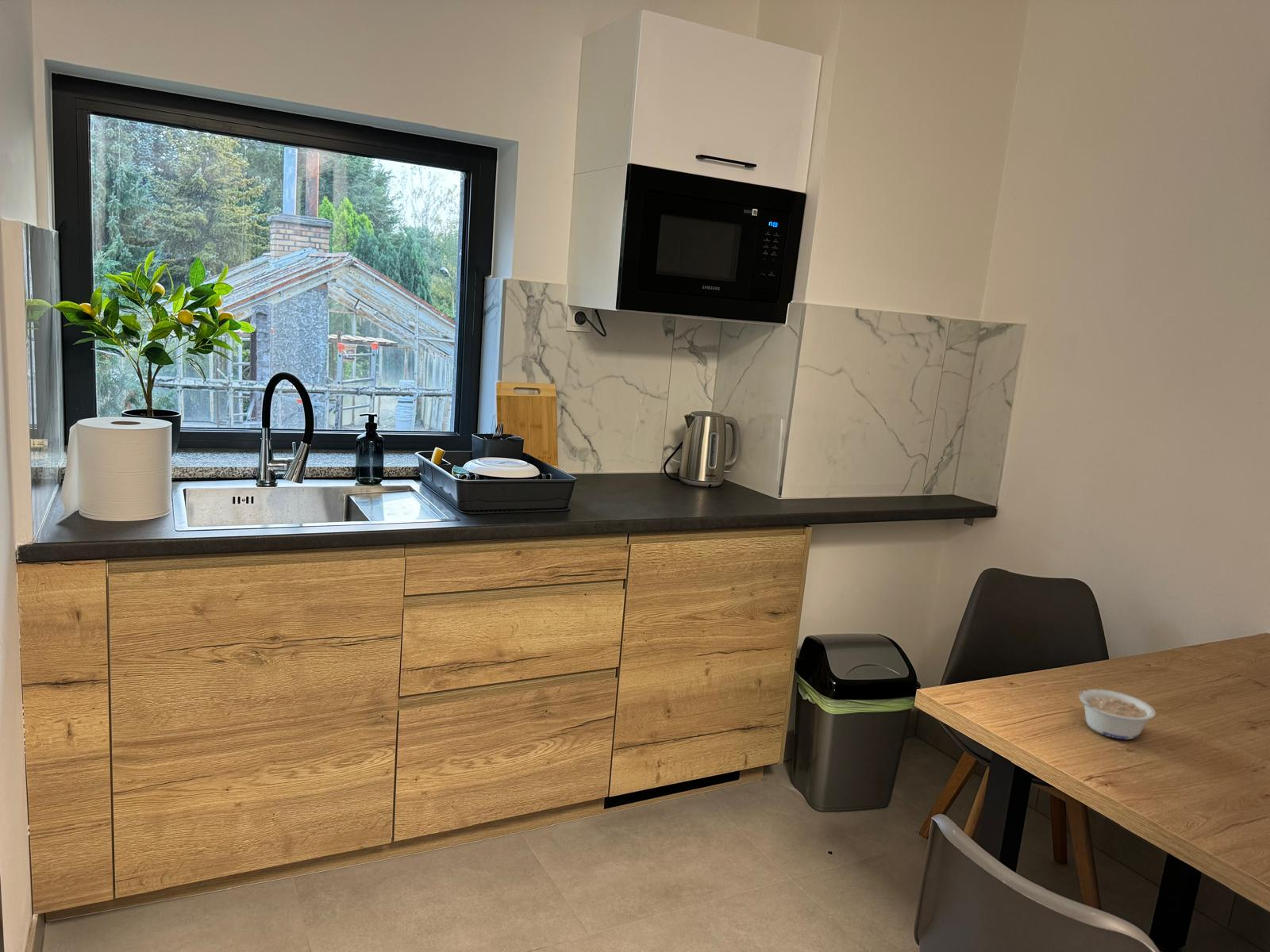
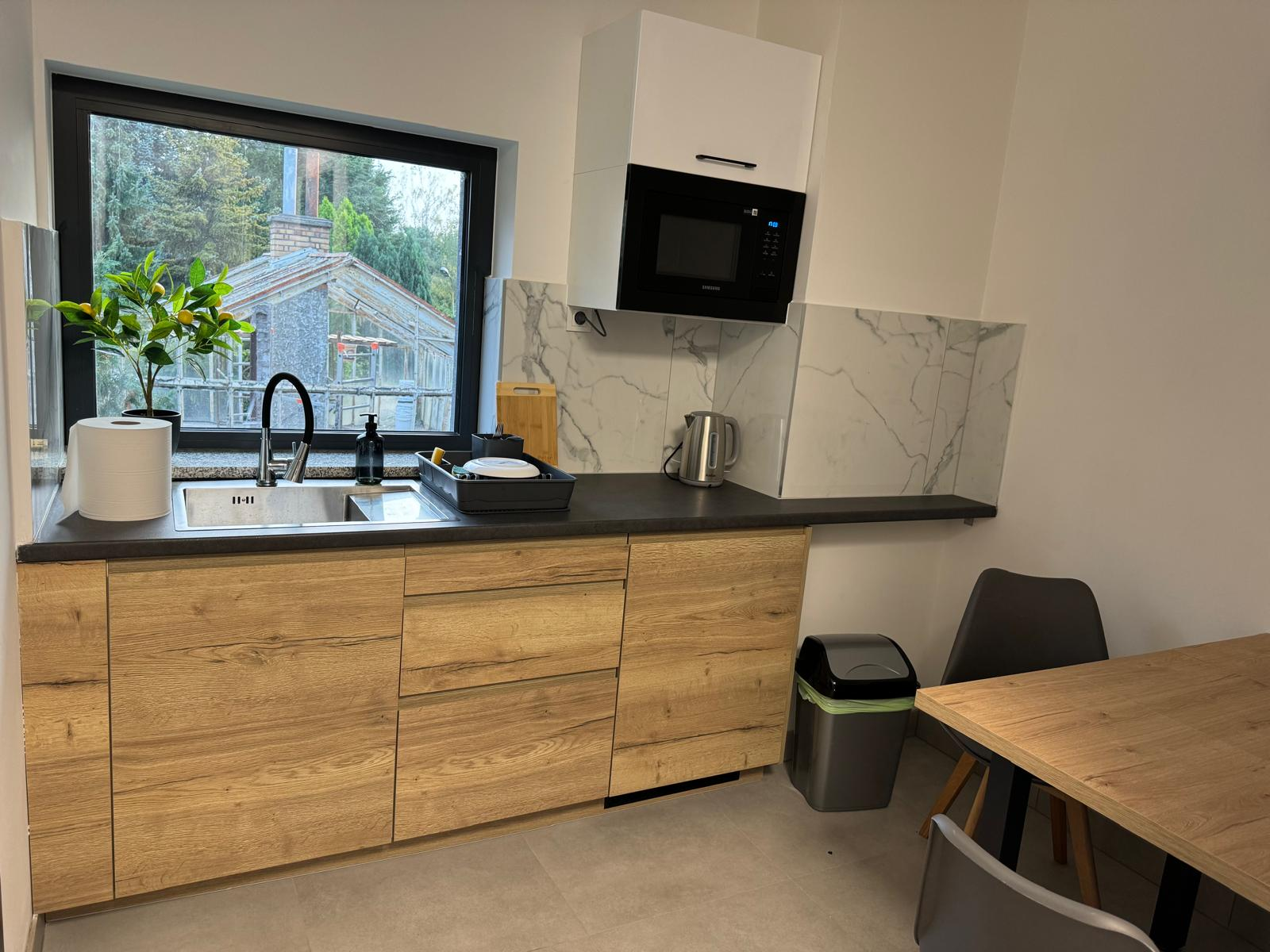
- legume (1114, 714)
